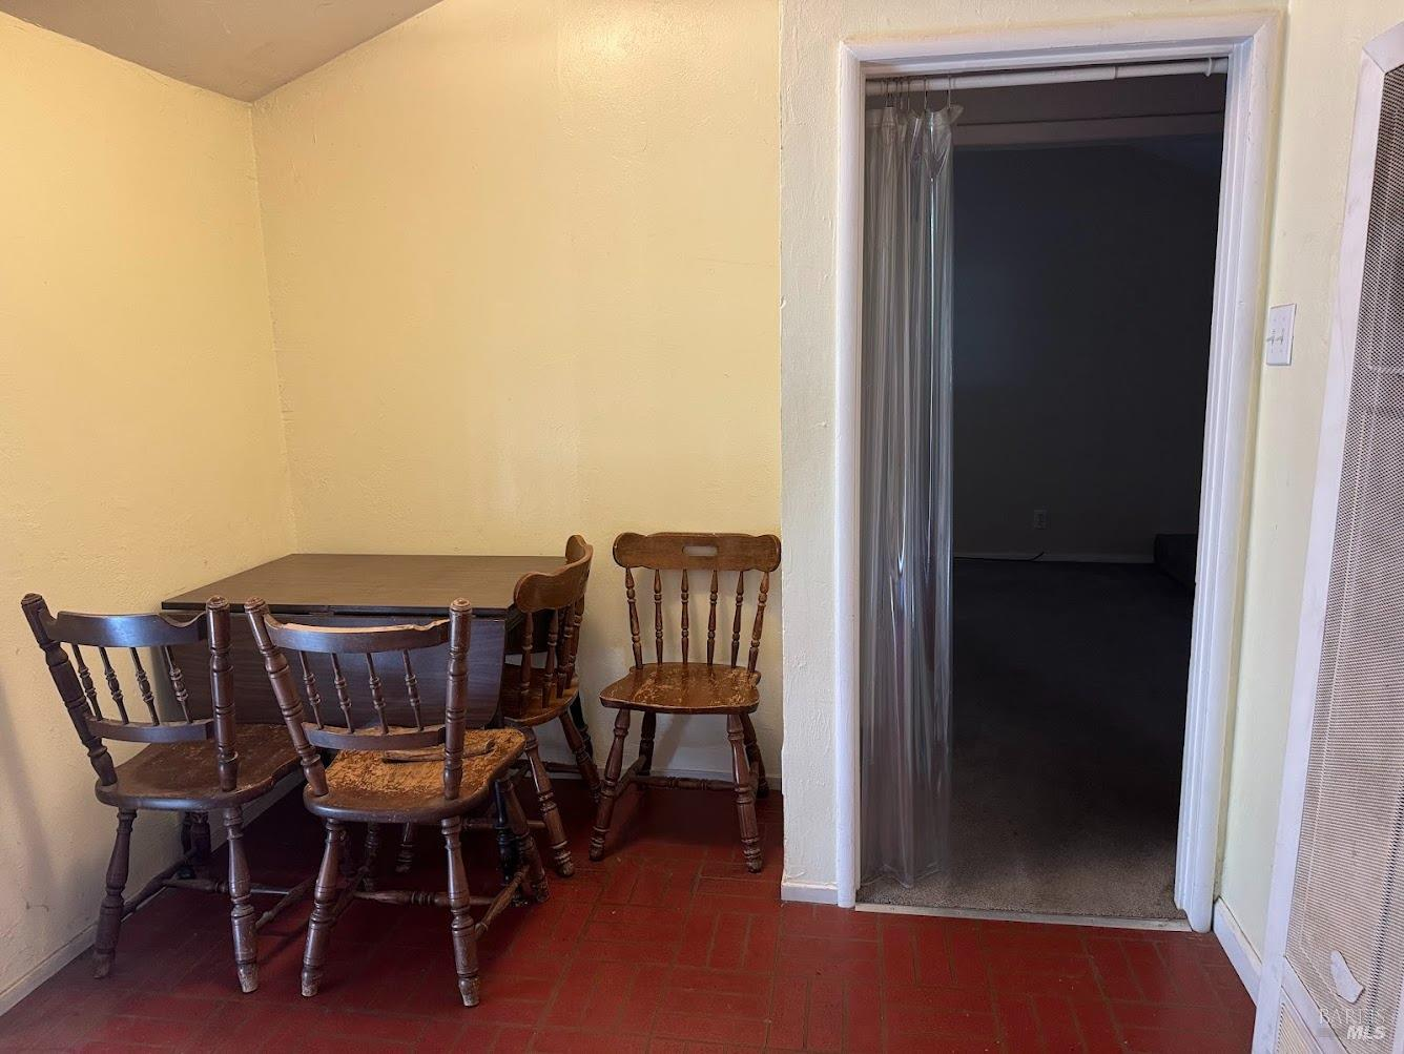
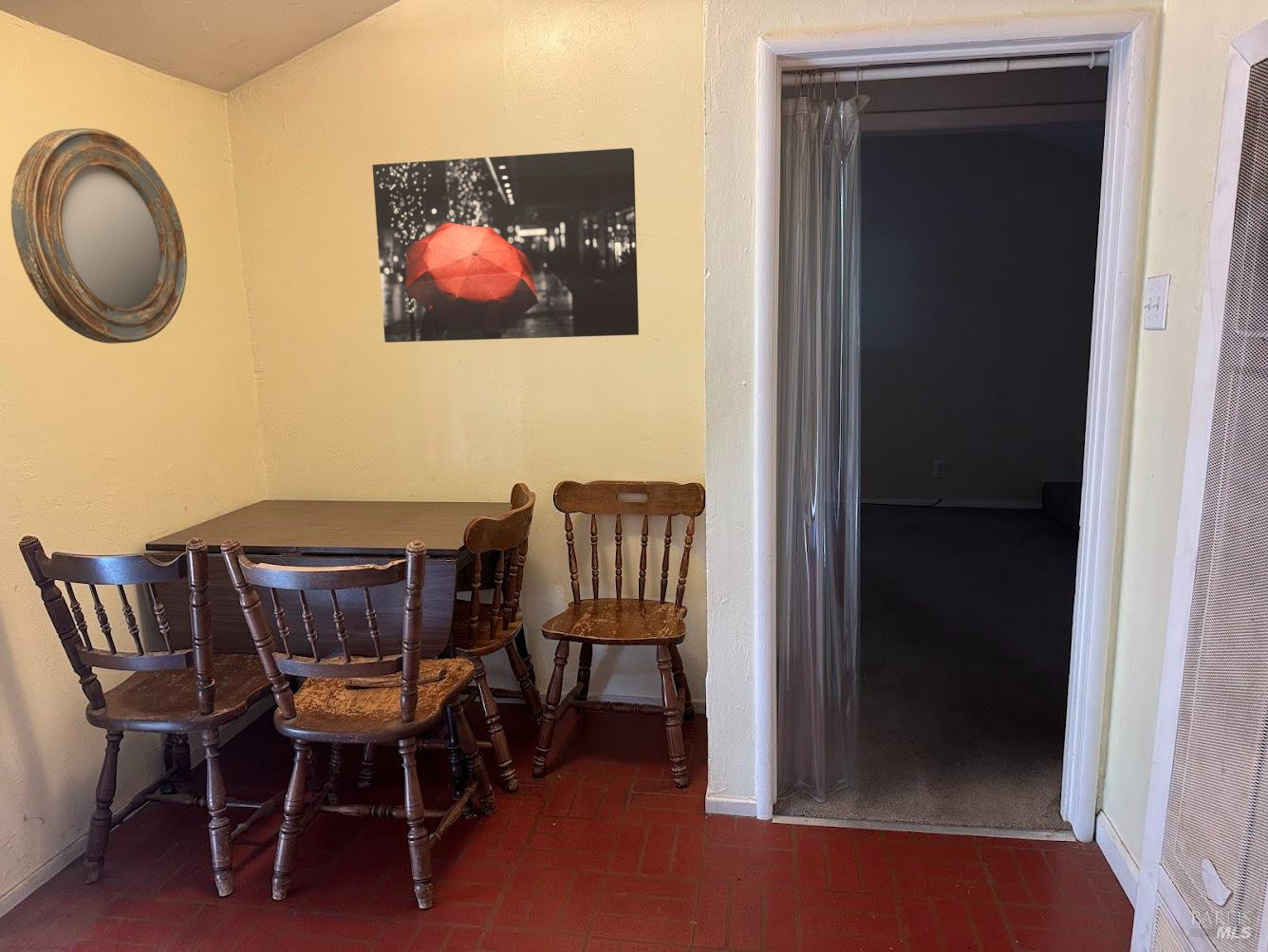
+ wall art (505, 249)
+ home mirror (109, 238)
